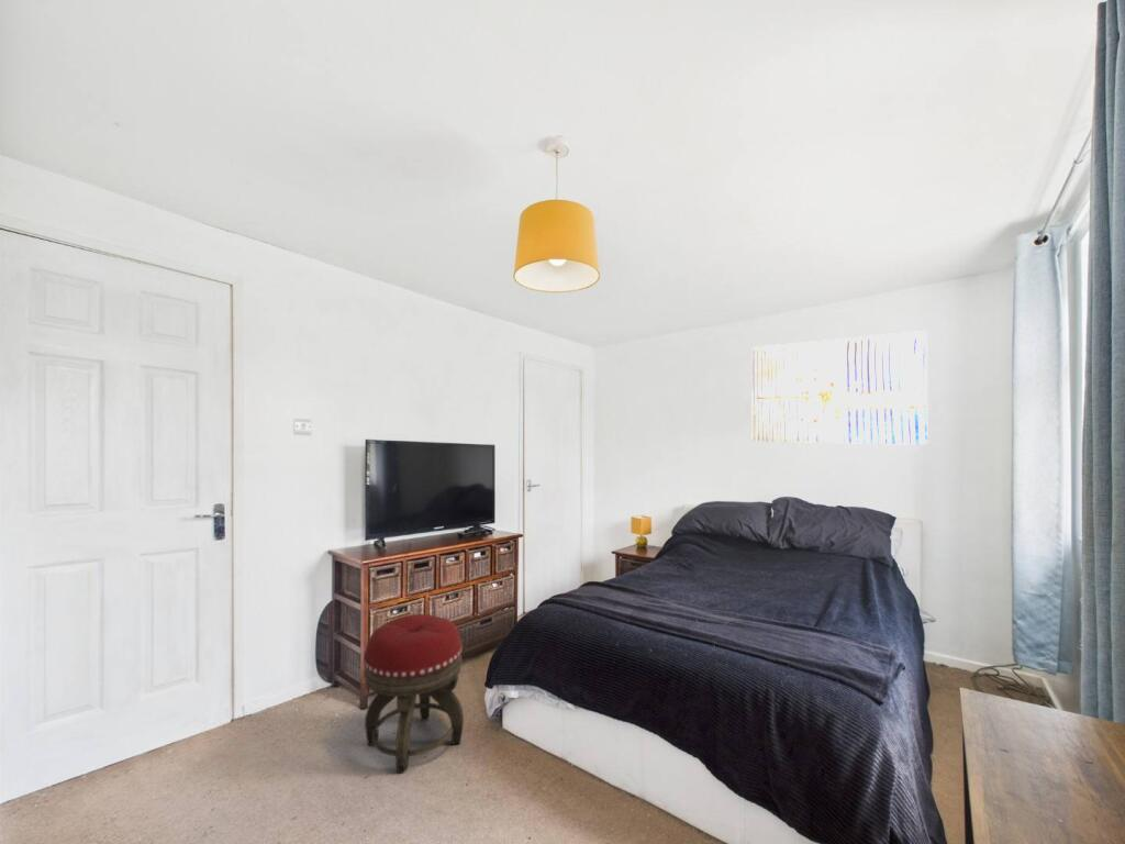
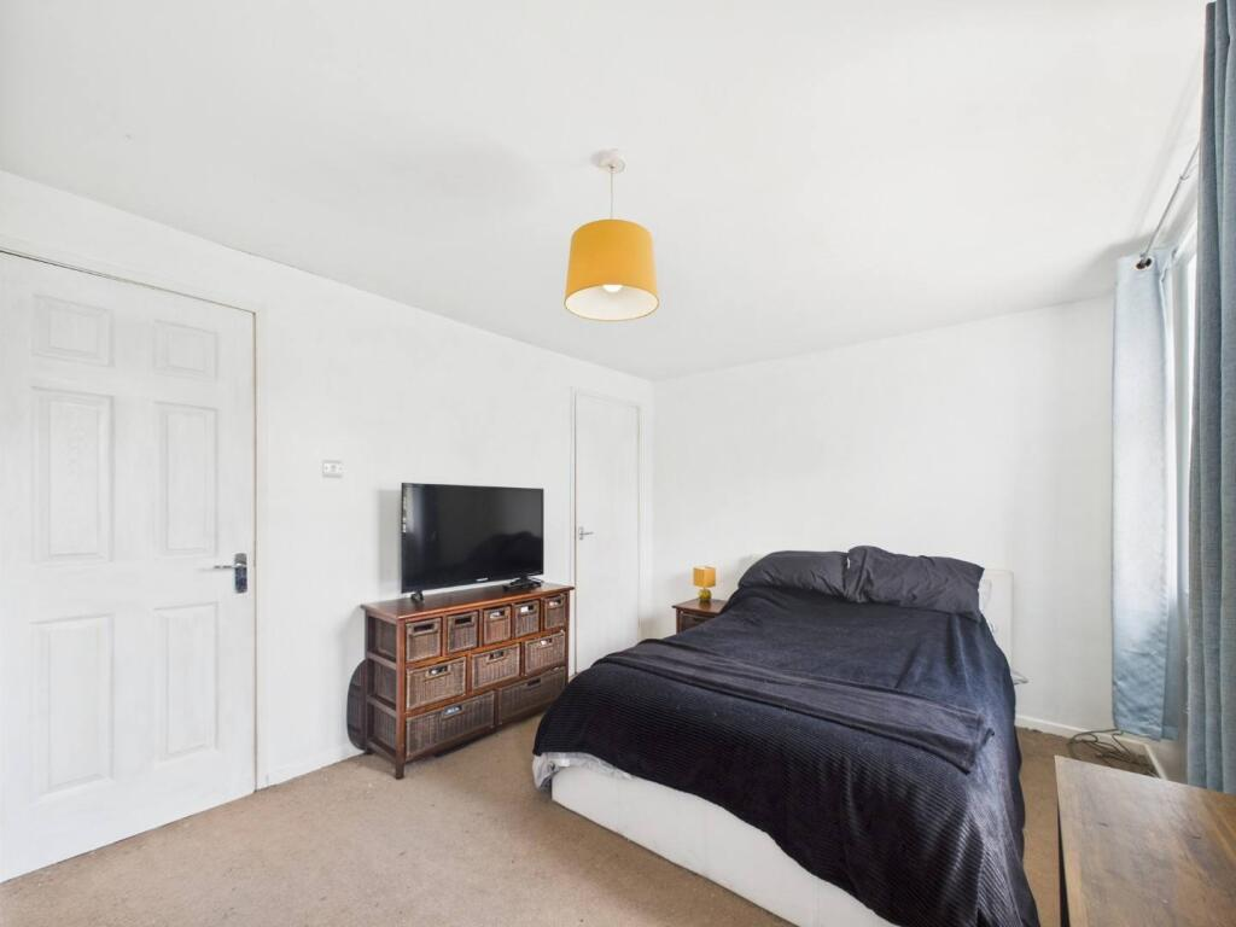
- wall art (831, 391)
- footstool (414, 684)
